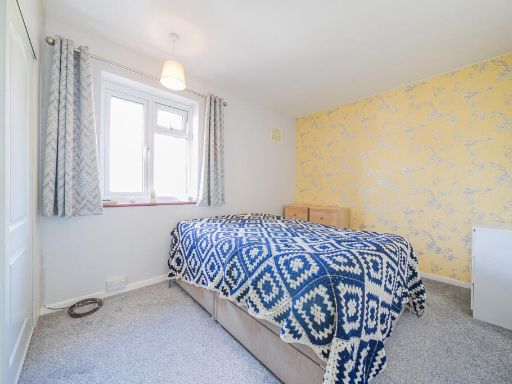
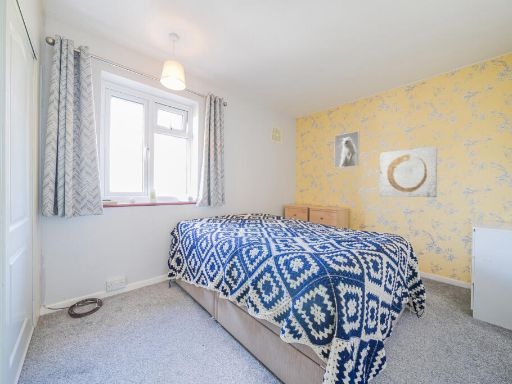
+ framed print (346, 150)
+ wall art (406, 173)
